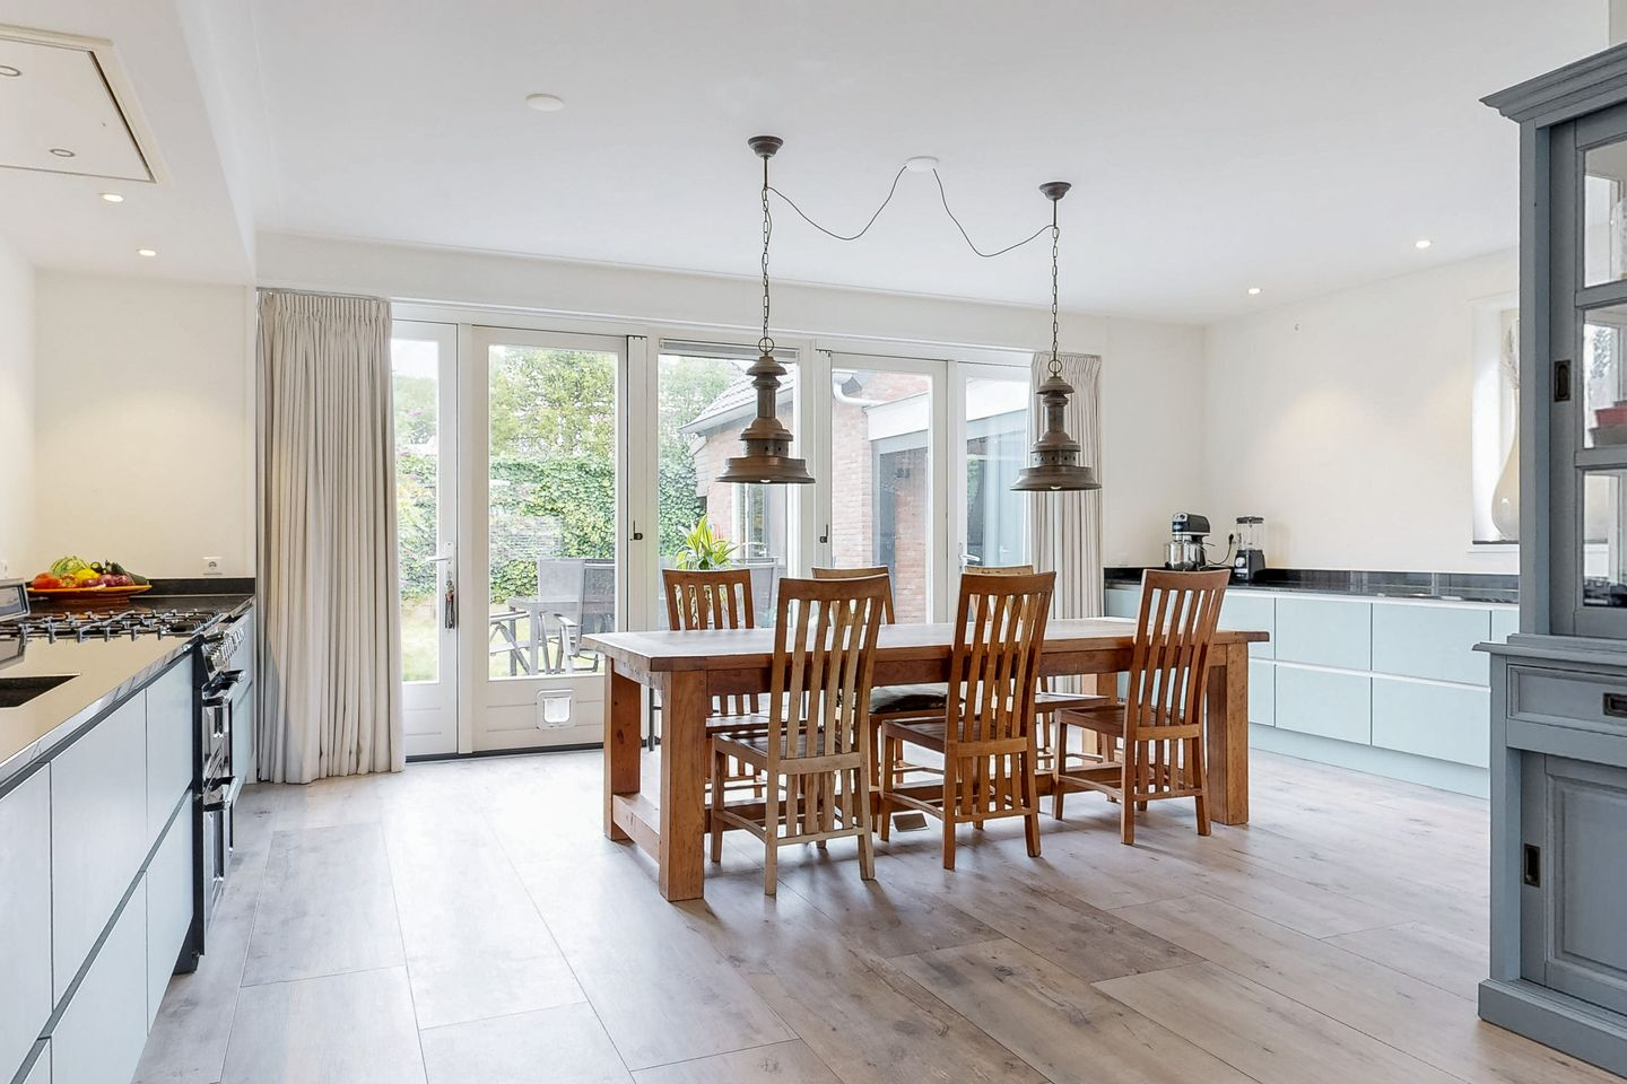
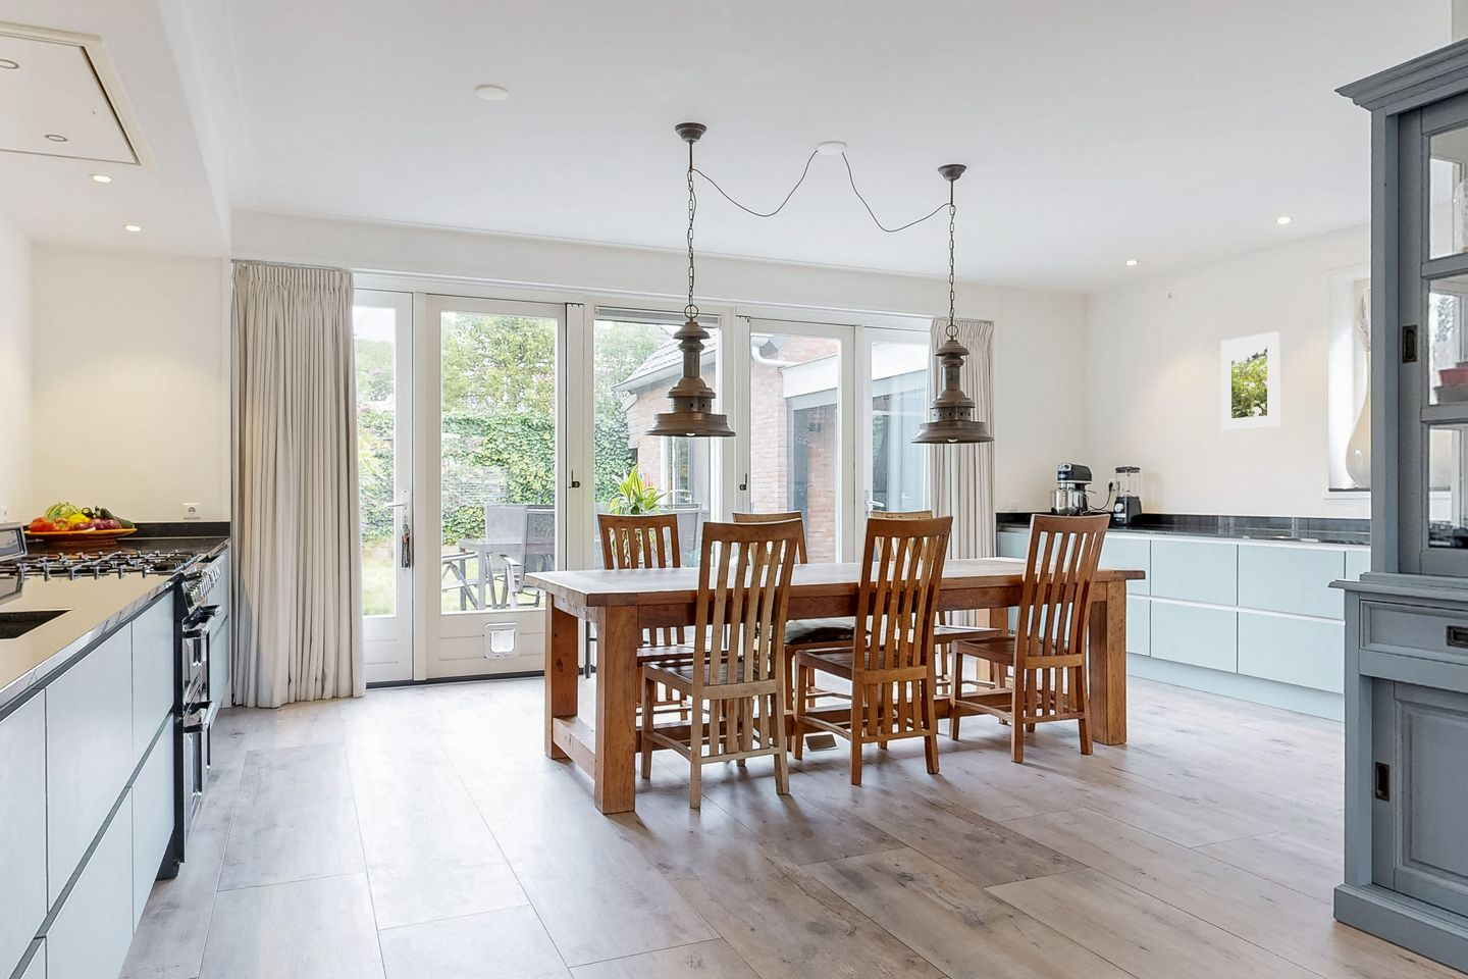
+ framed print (1248, 382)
